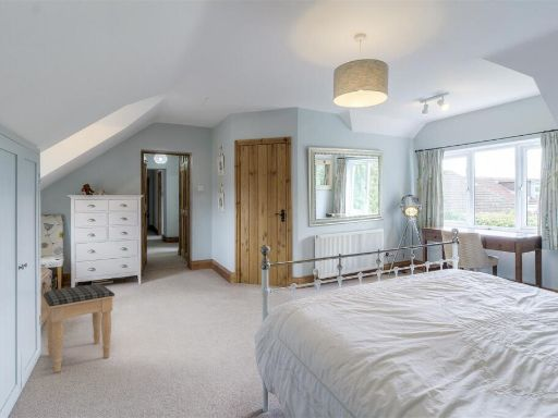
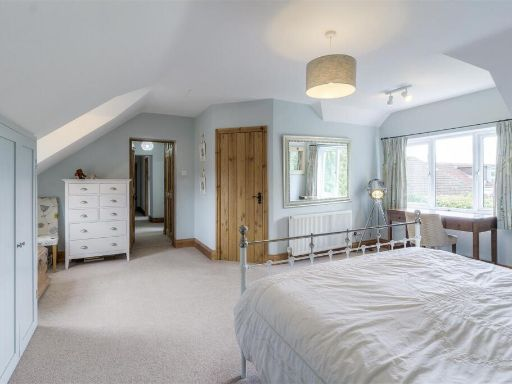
- footstool (78, 315)
